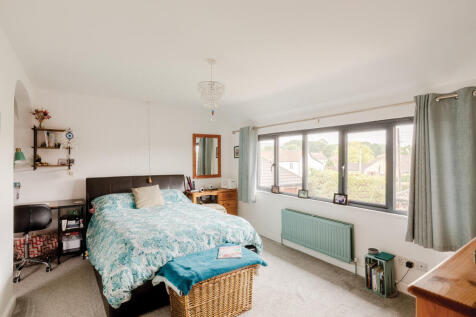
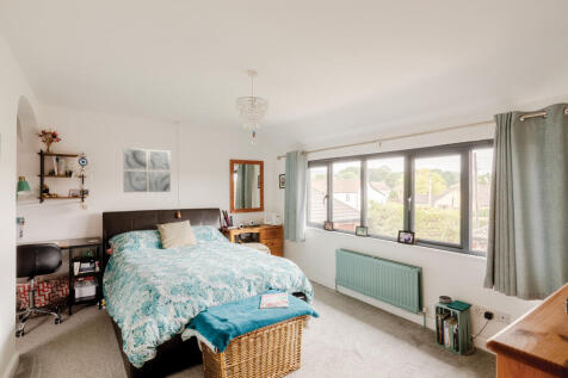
+ wall art (148, 169)
